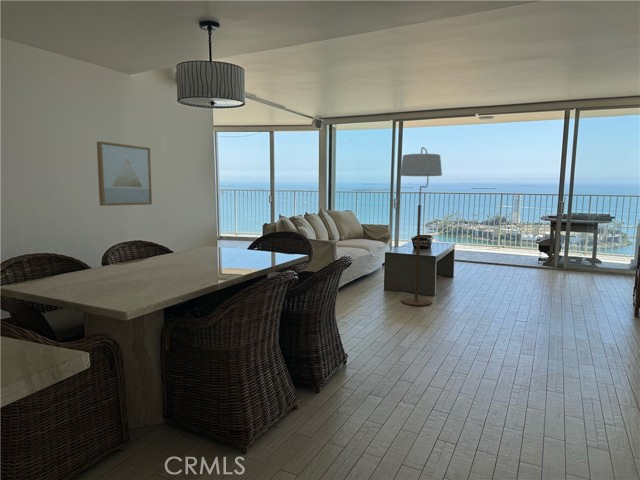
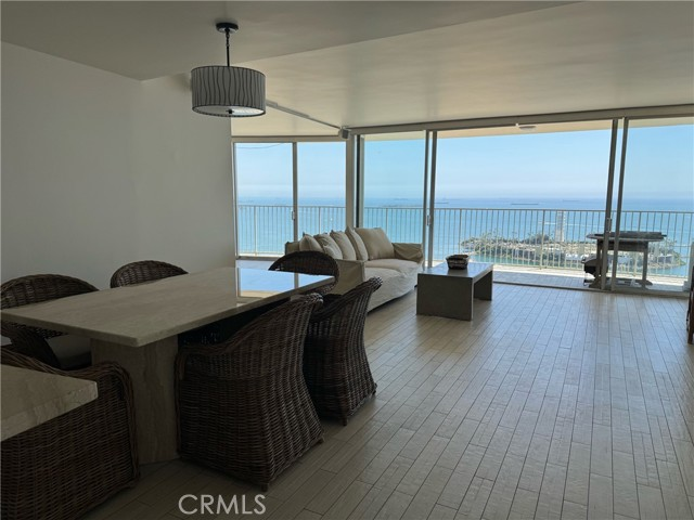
- wall art (126, 175)
- floor lamp (419, 225)
